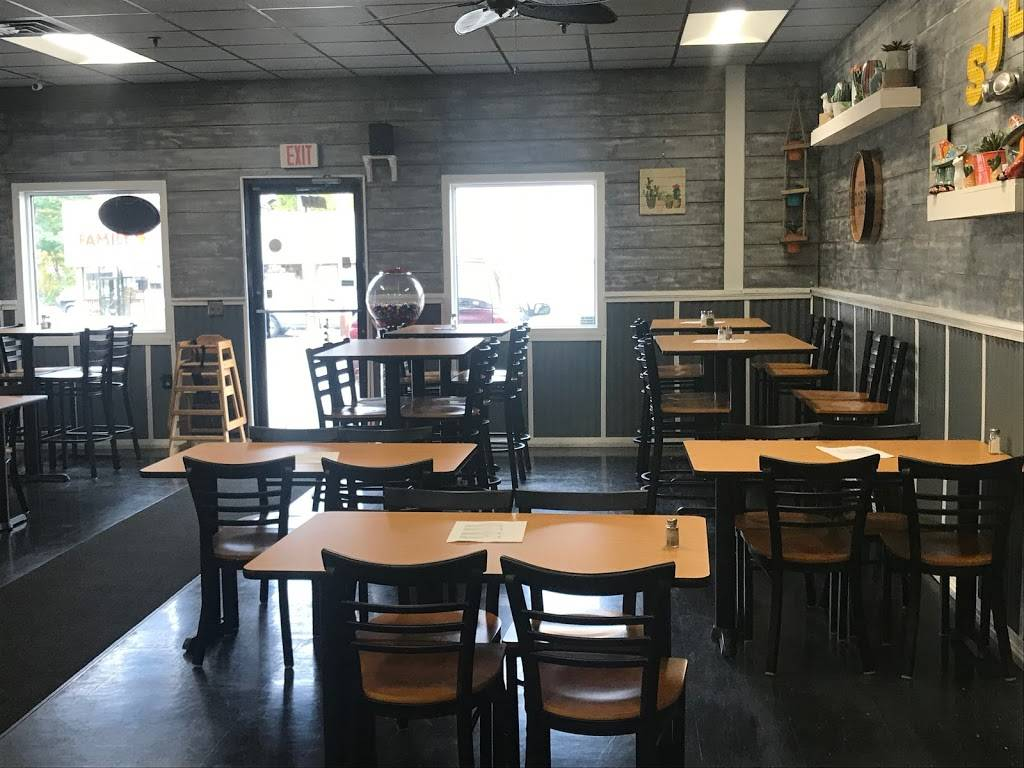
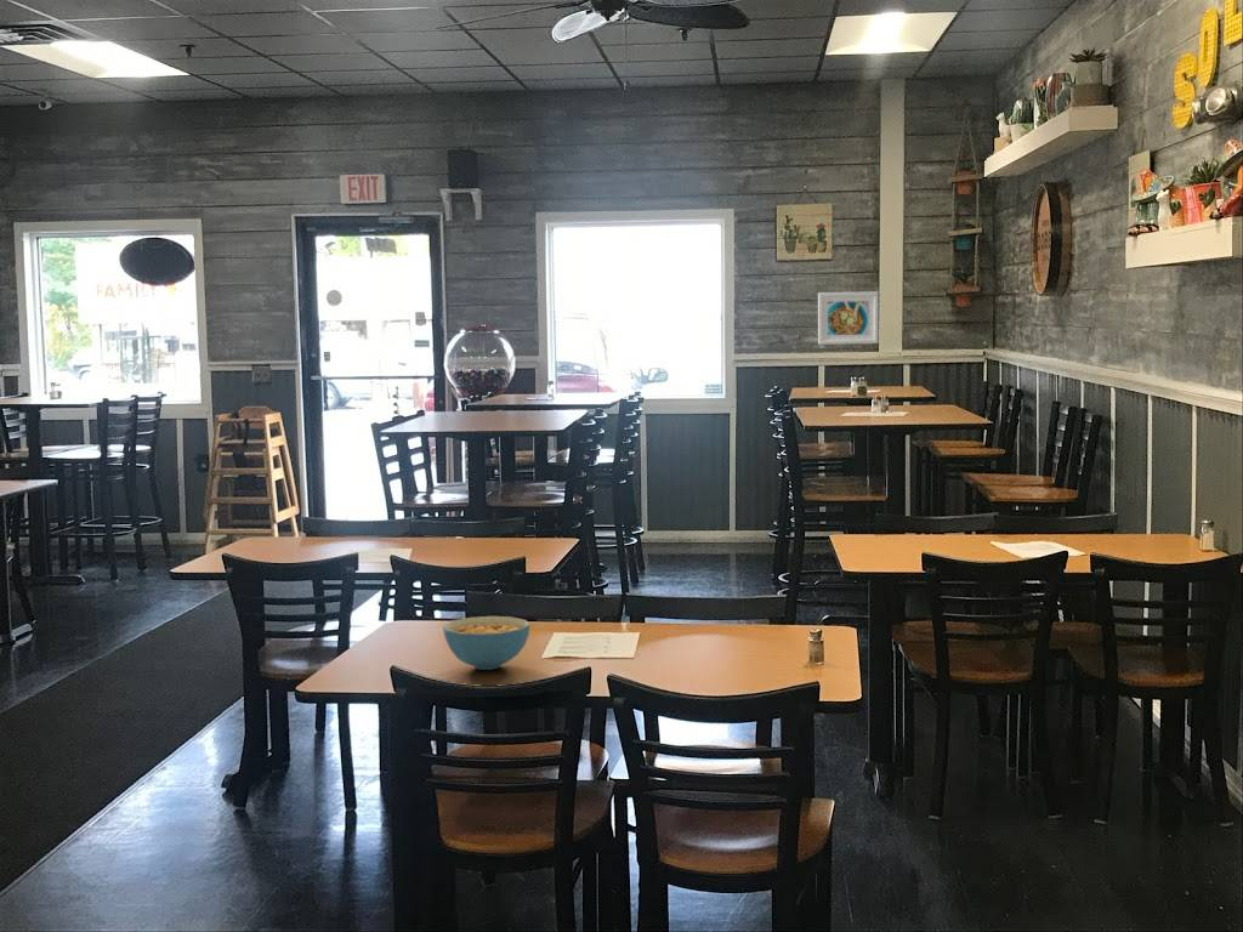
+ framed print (847, 318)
+ cereal bowl (487, 646)
